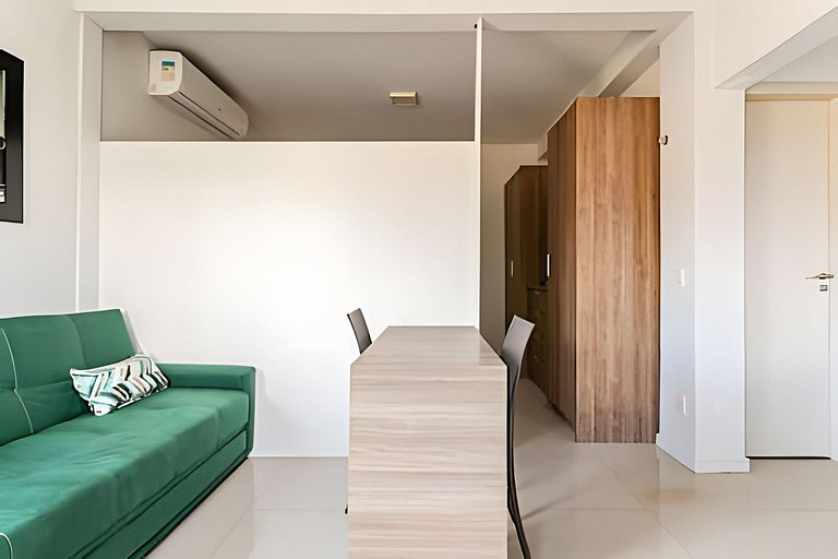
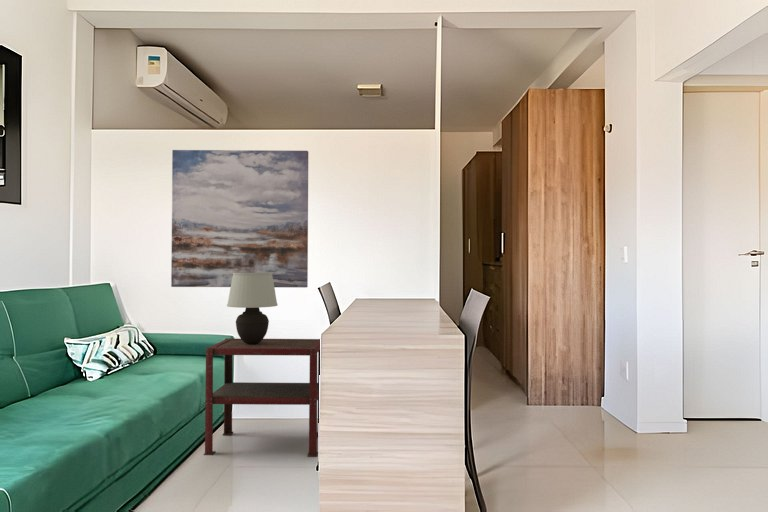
+ side table (268, 393)
+ table lamp (252, 307)
+ wall art (240, 218)
